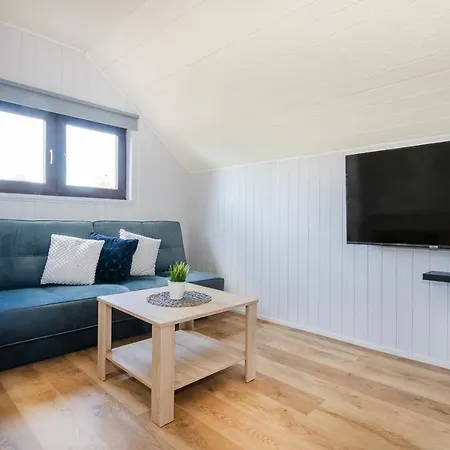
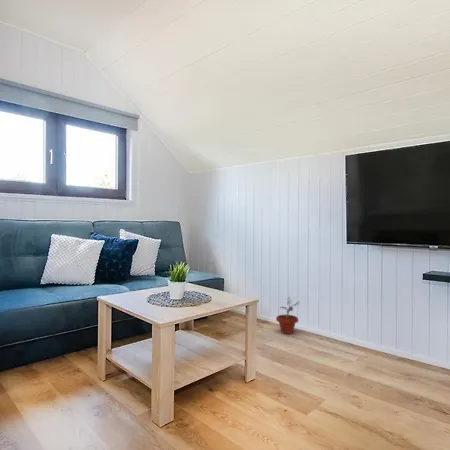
+ potted plant (287, 315)
